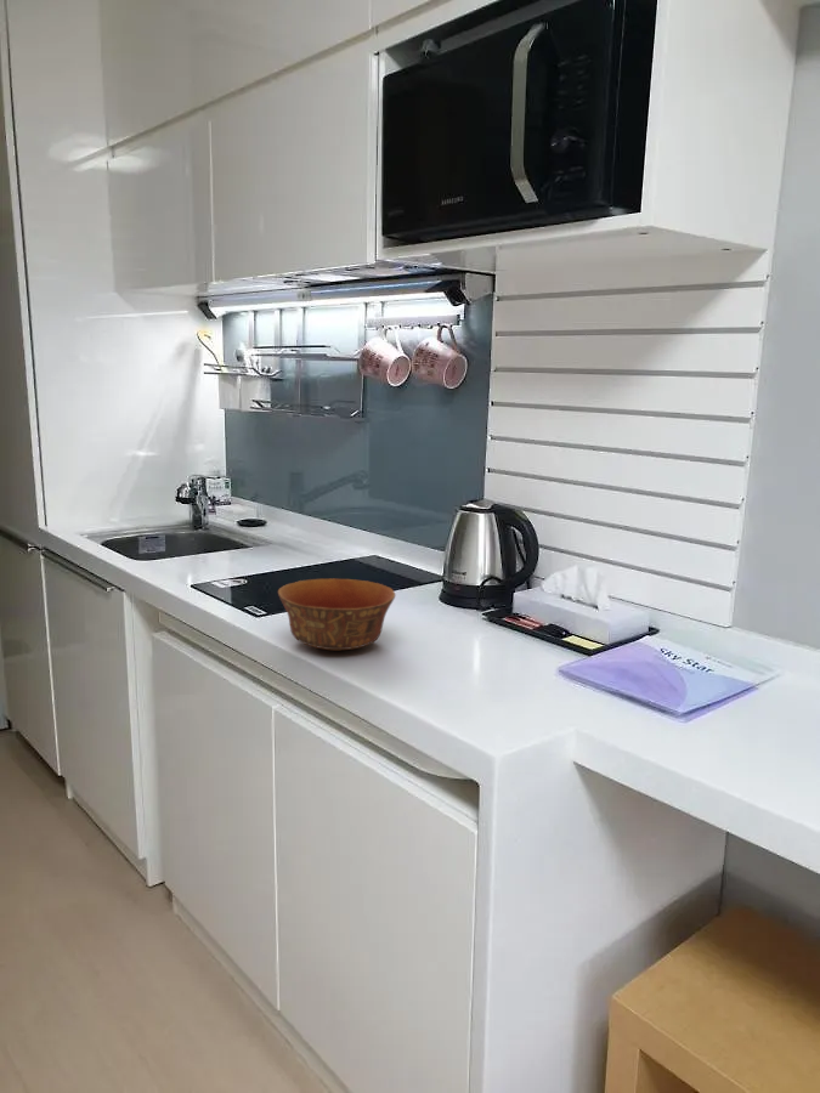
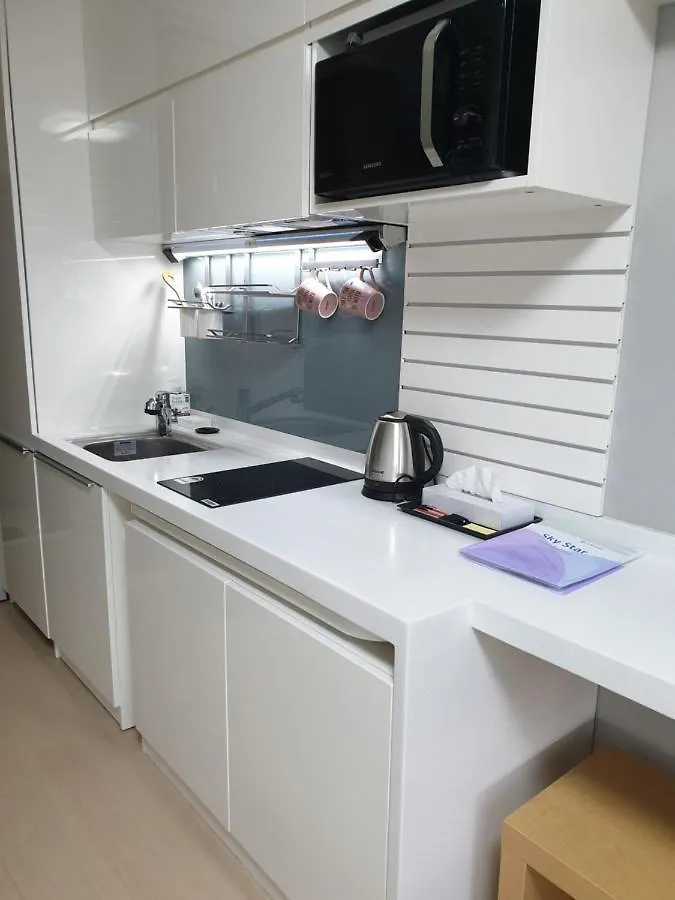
- bowl (337, 617)
